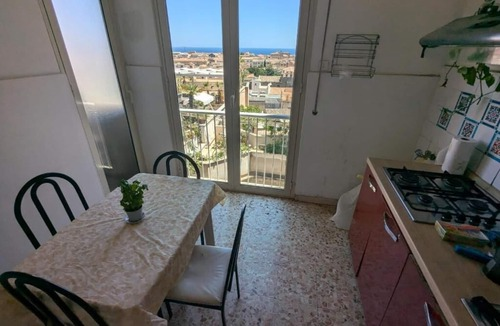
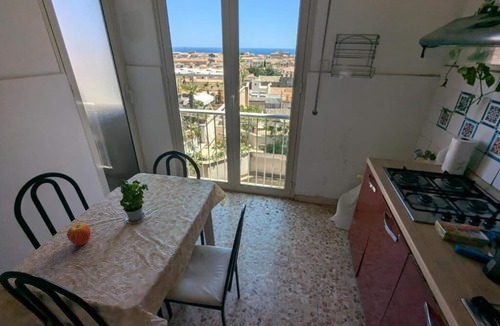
+ fruit (79, 233)
